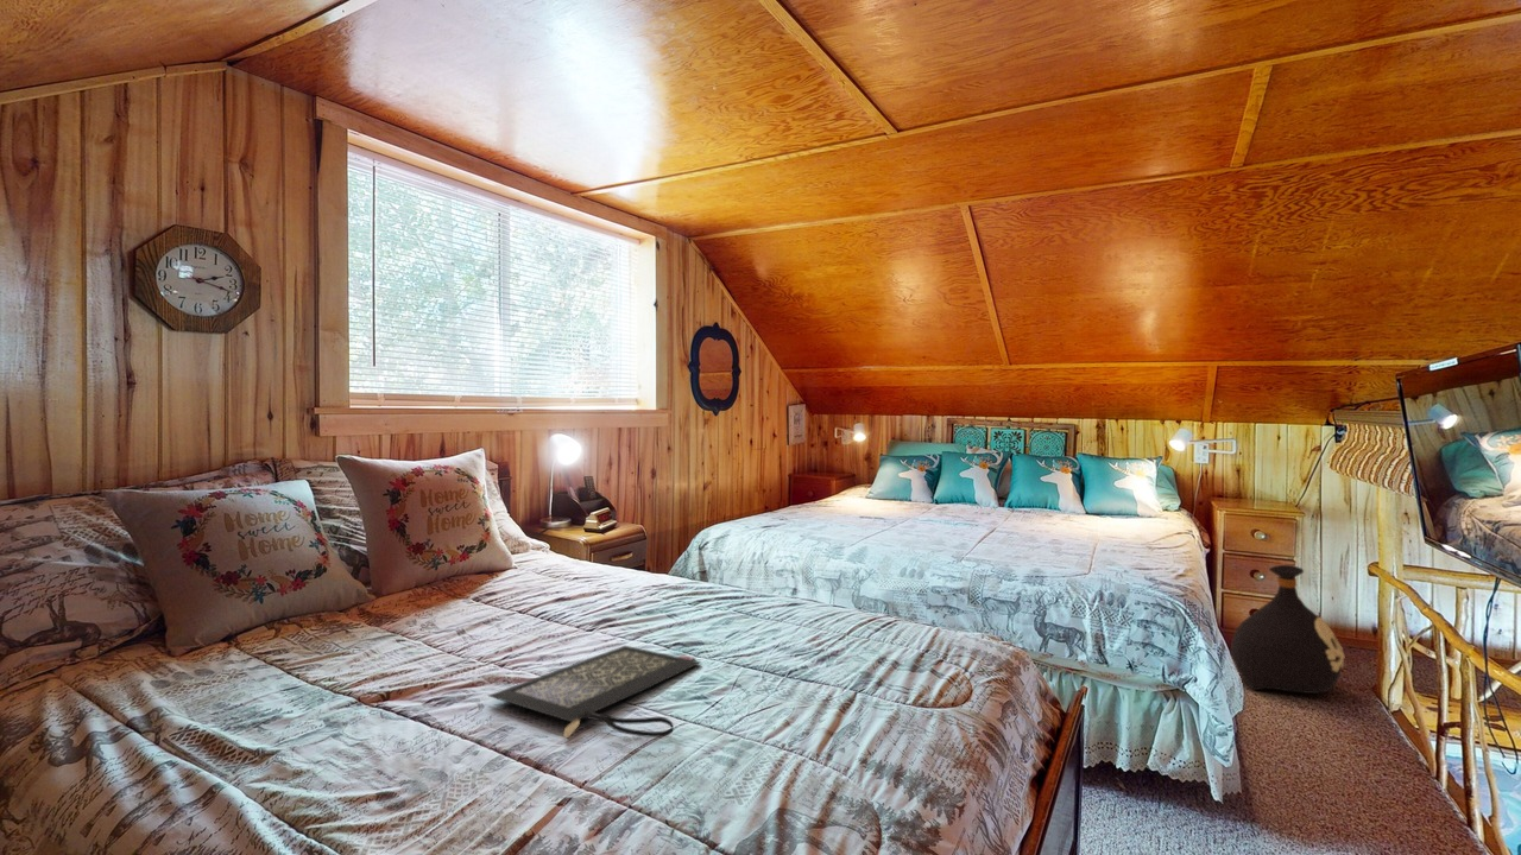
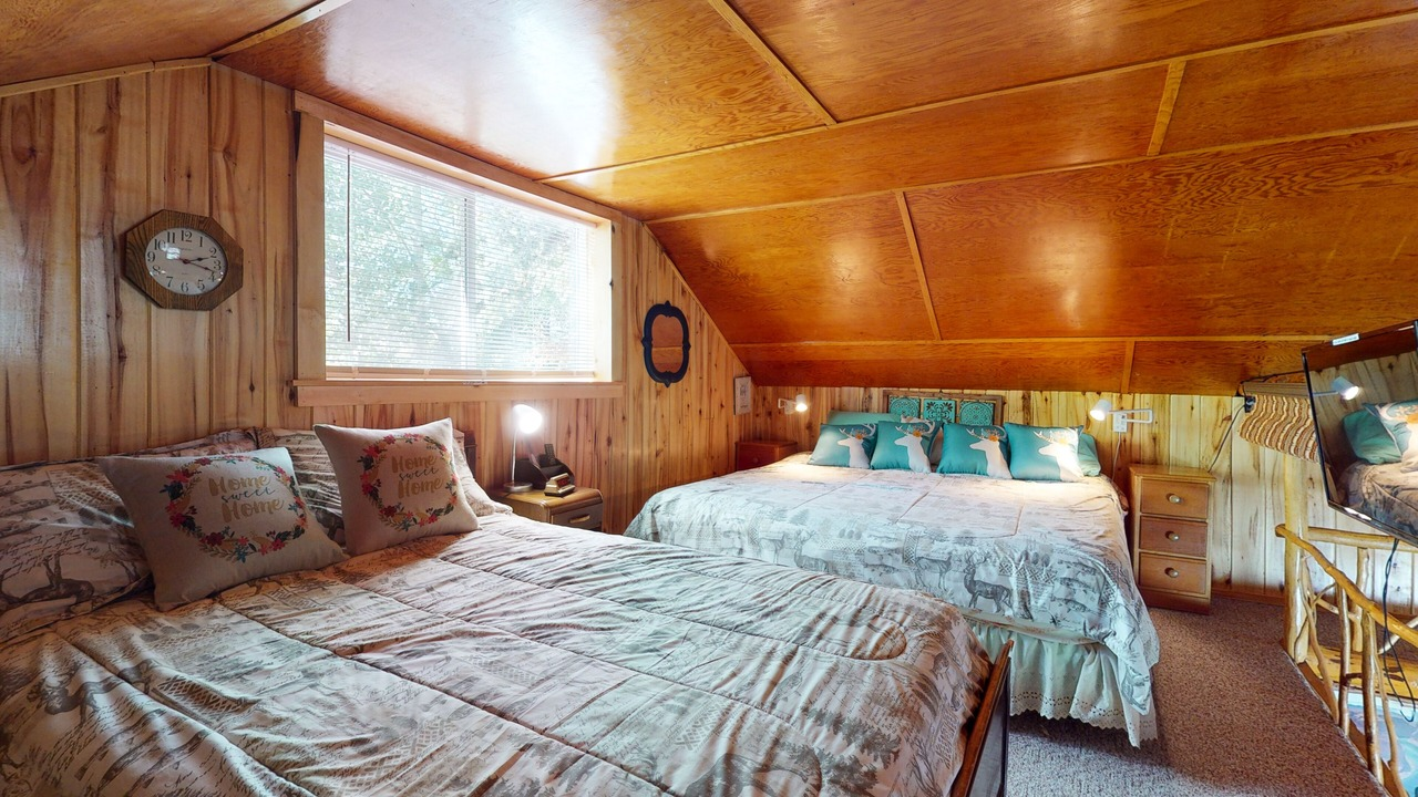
- bag (1285, 625)
- clutch bag (599, 680)
